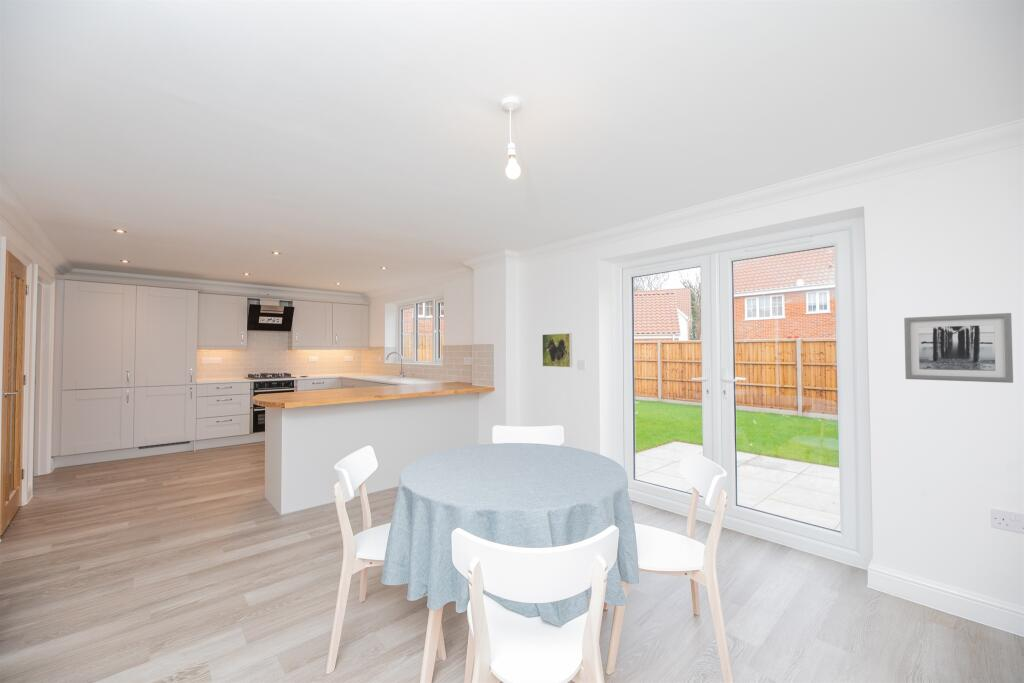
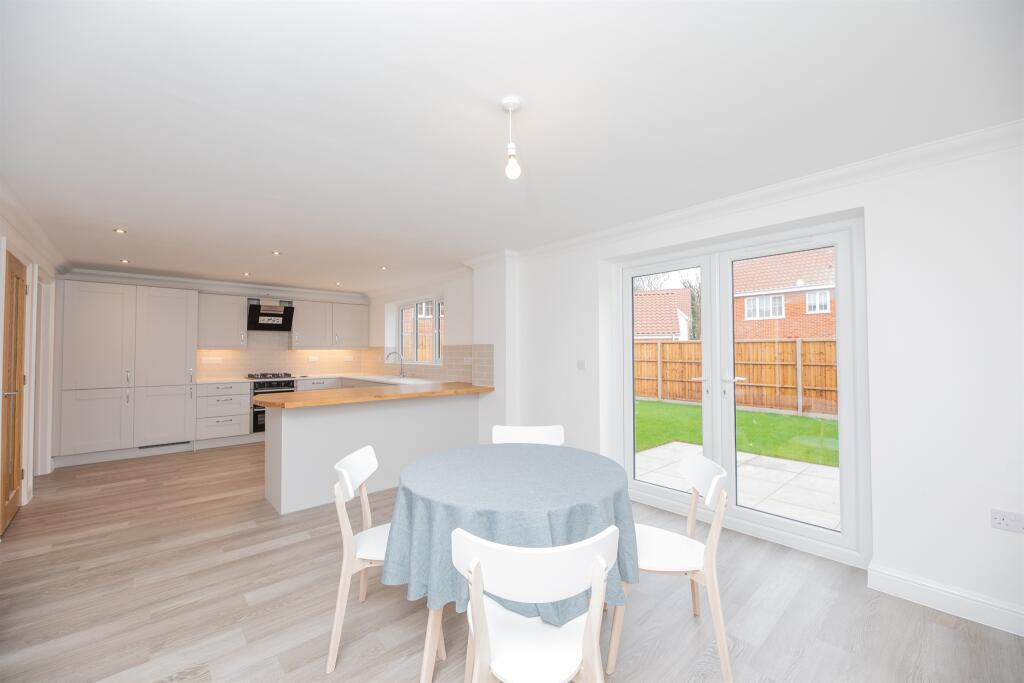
- wall art (955, 348)
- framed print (556, 350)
